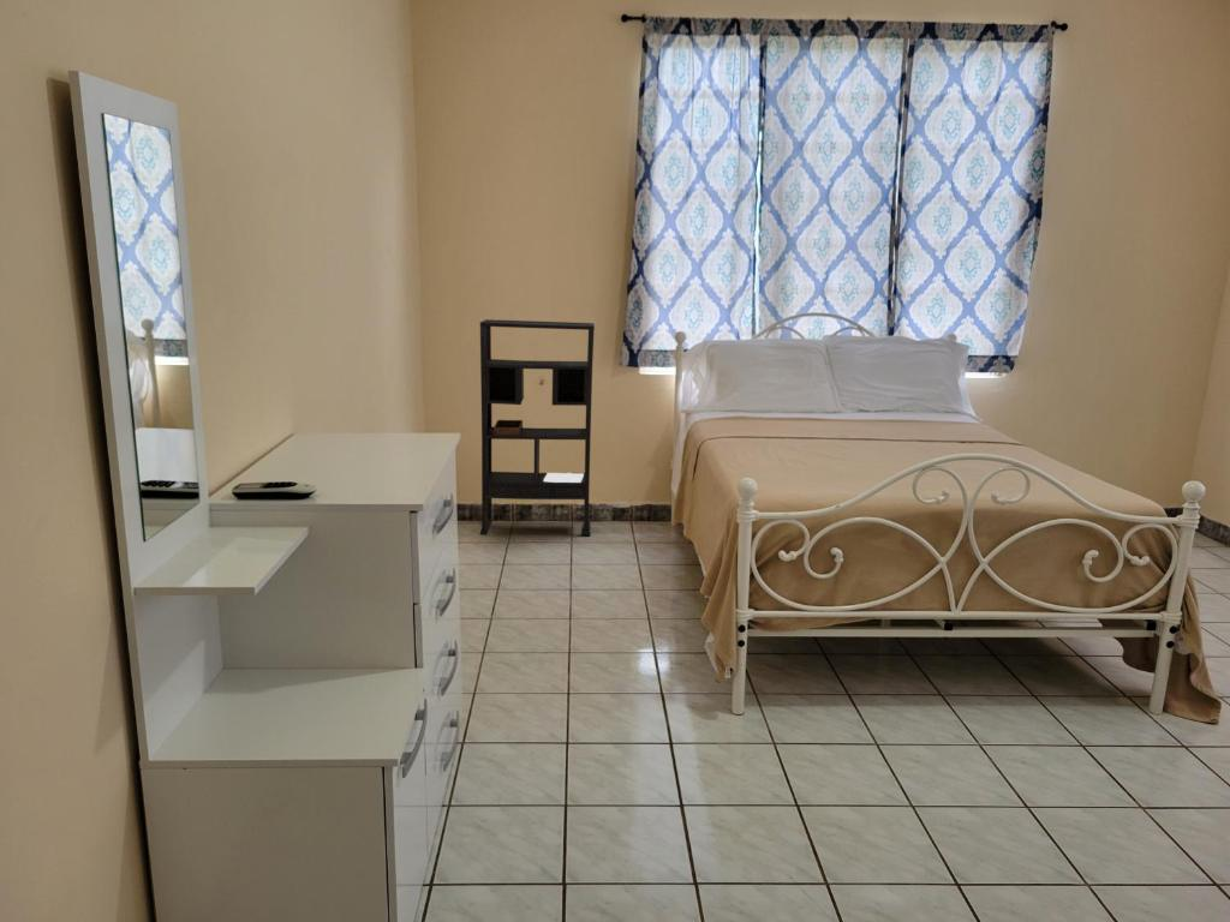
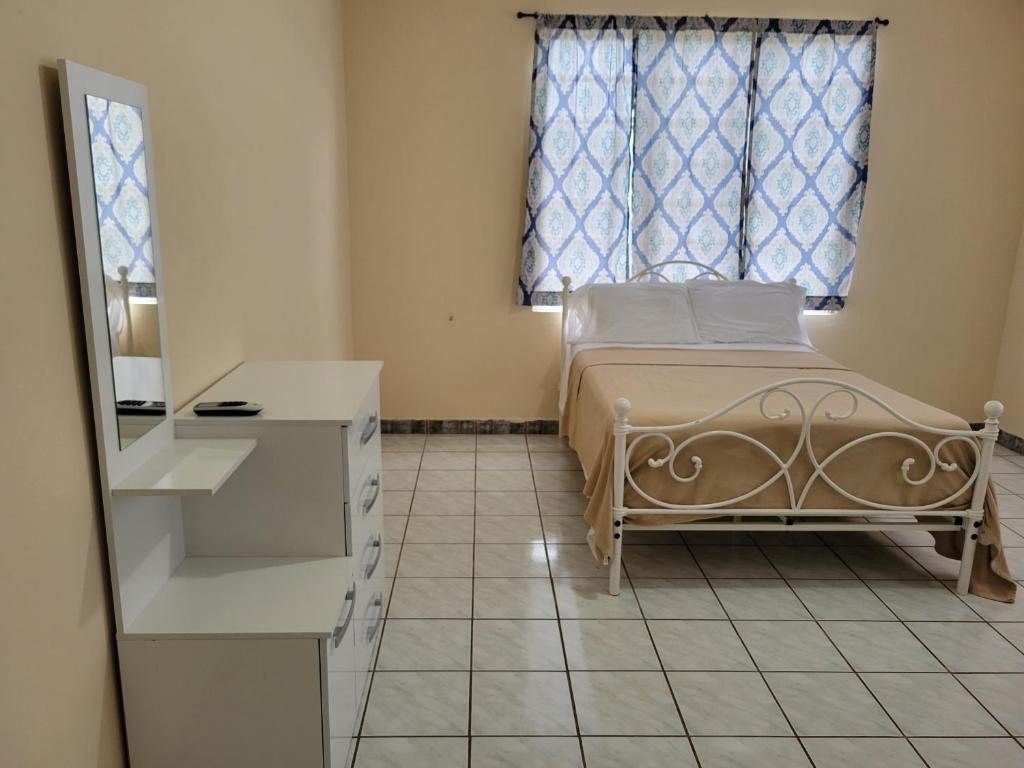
- bookshelf (537, 429)
